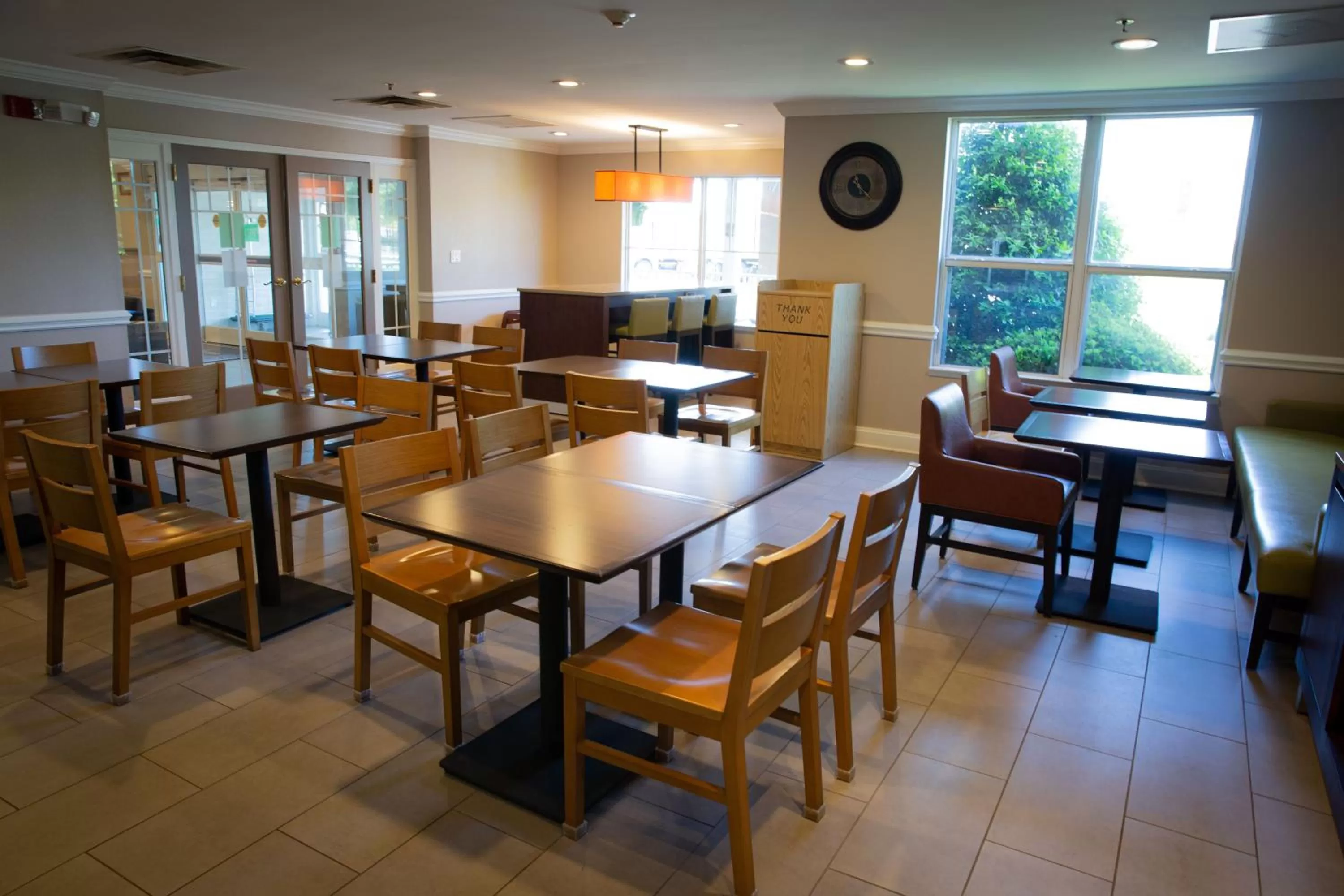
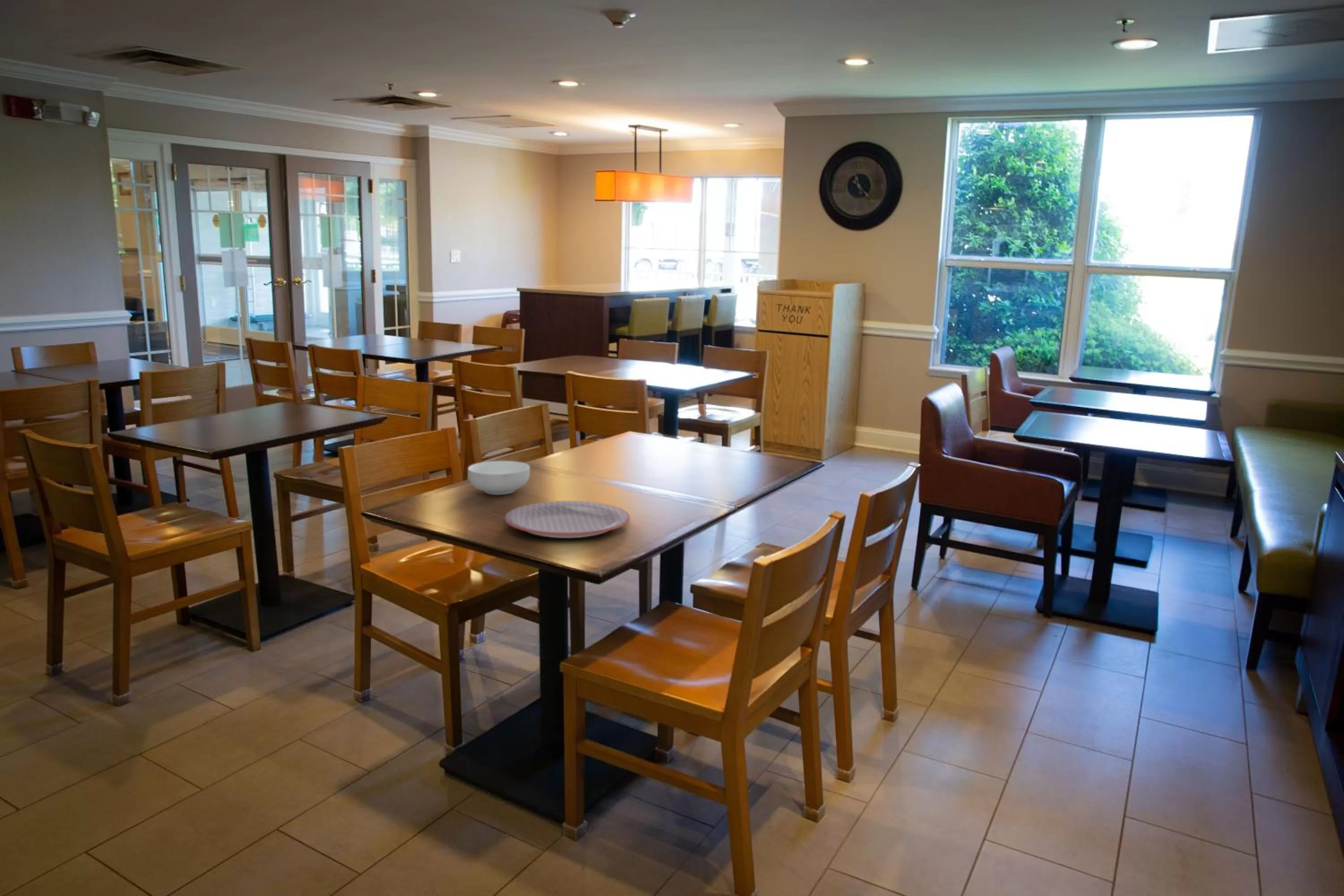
+ cereal bowl (499, 479)
+ plate (568, 521)
